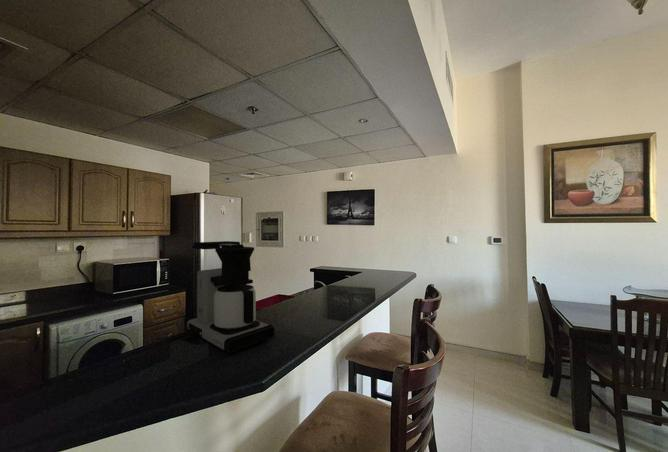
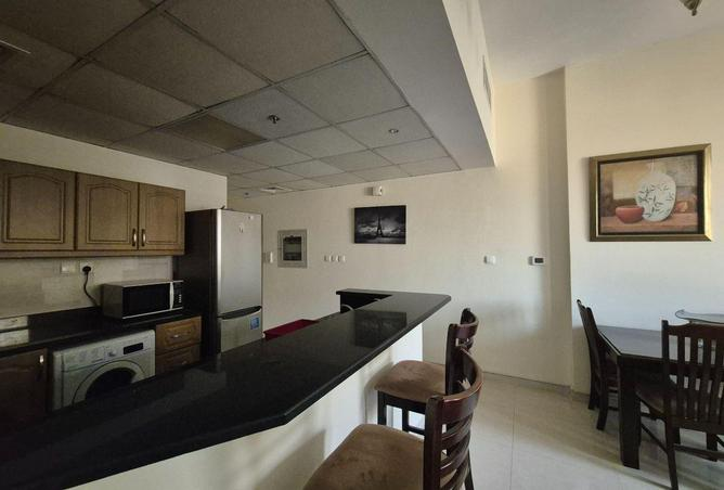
- coffee maker (228, 289)
